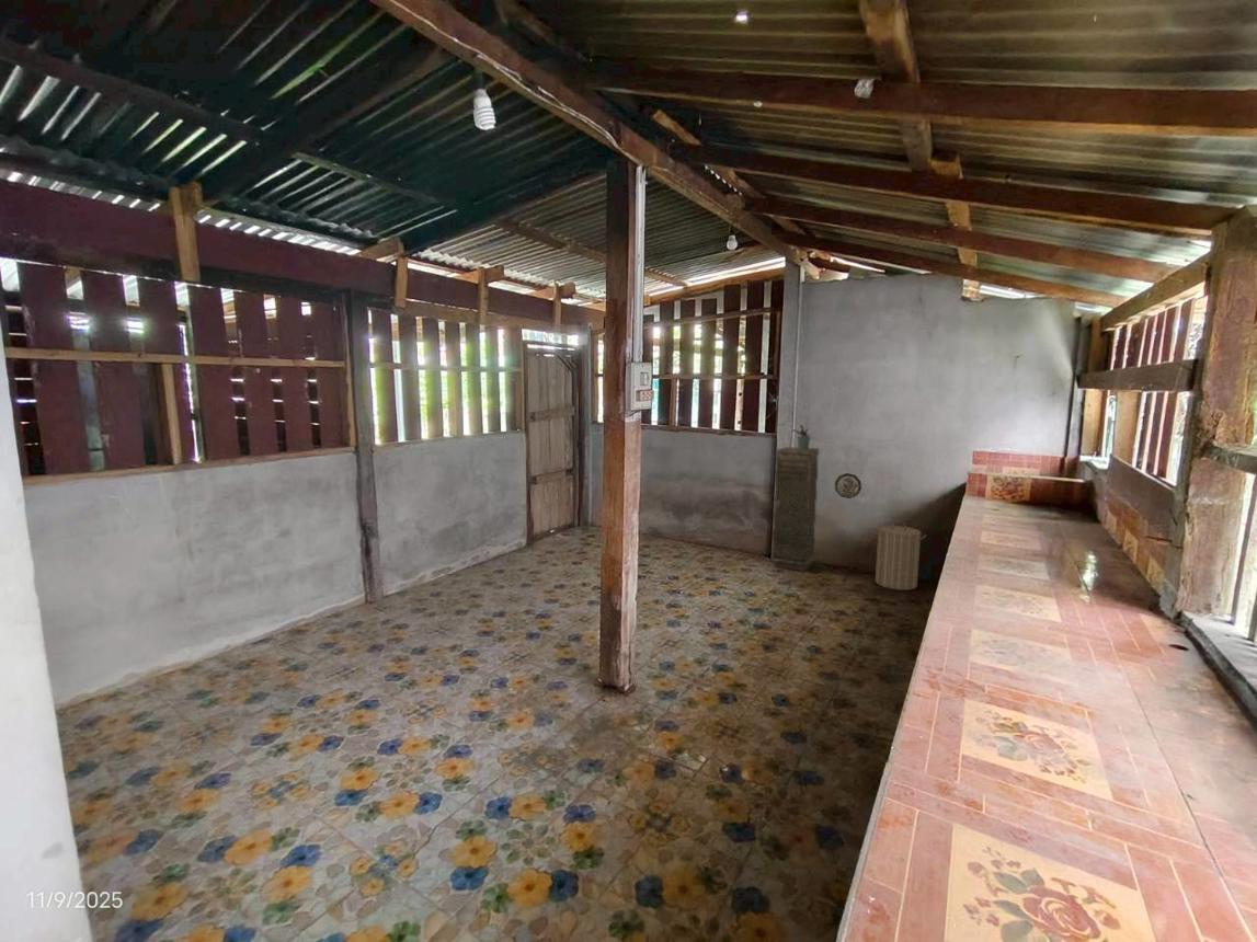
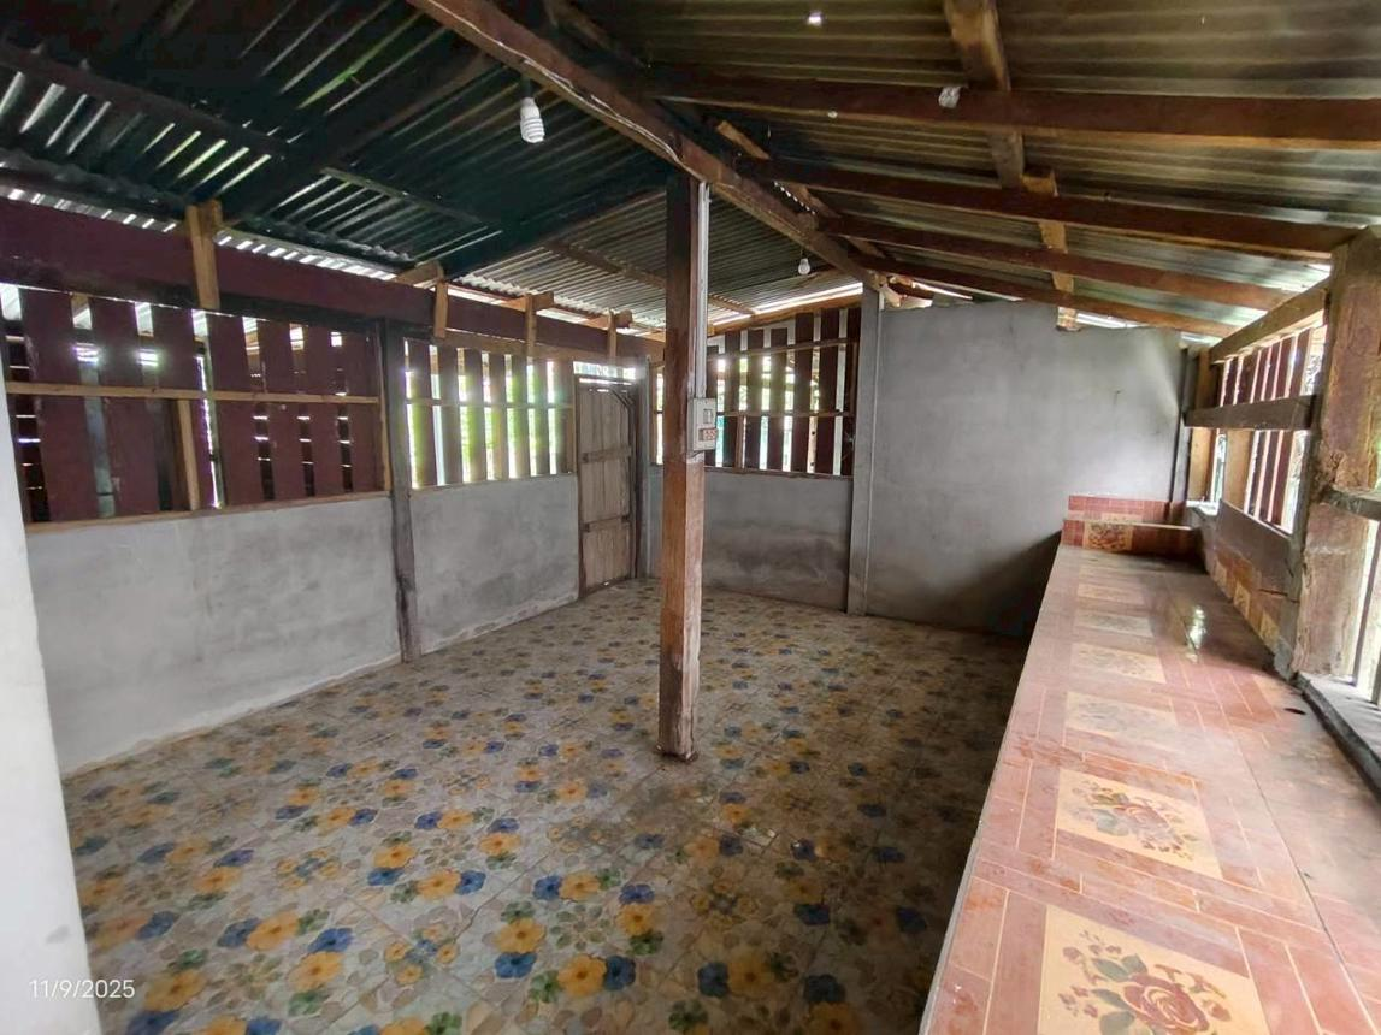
- potted plant (801, 436)
- laundry hamper (898, 552)
- decorative plate (847, 485)
- storage cabinet (795, 507)
